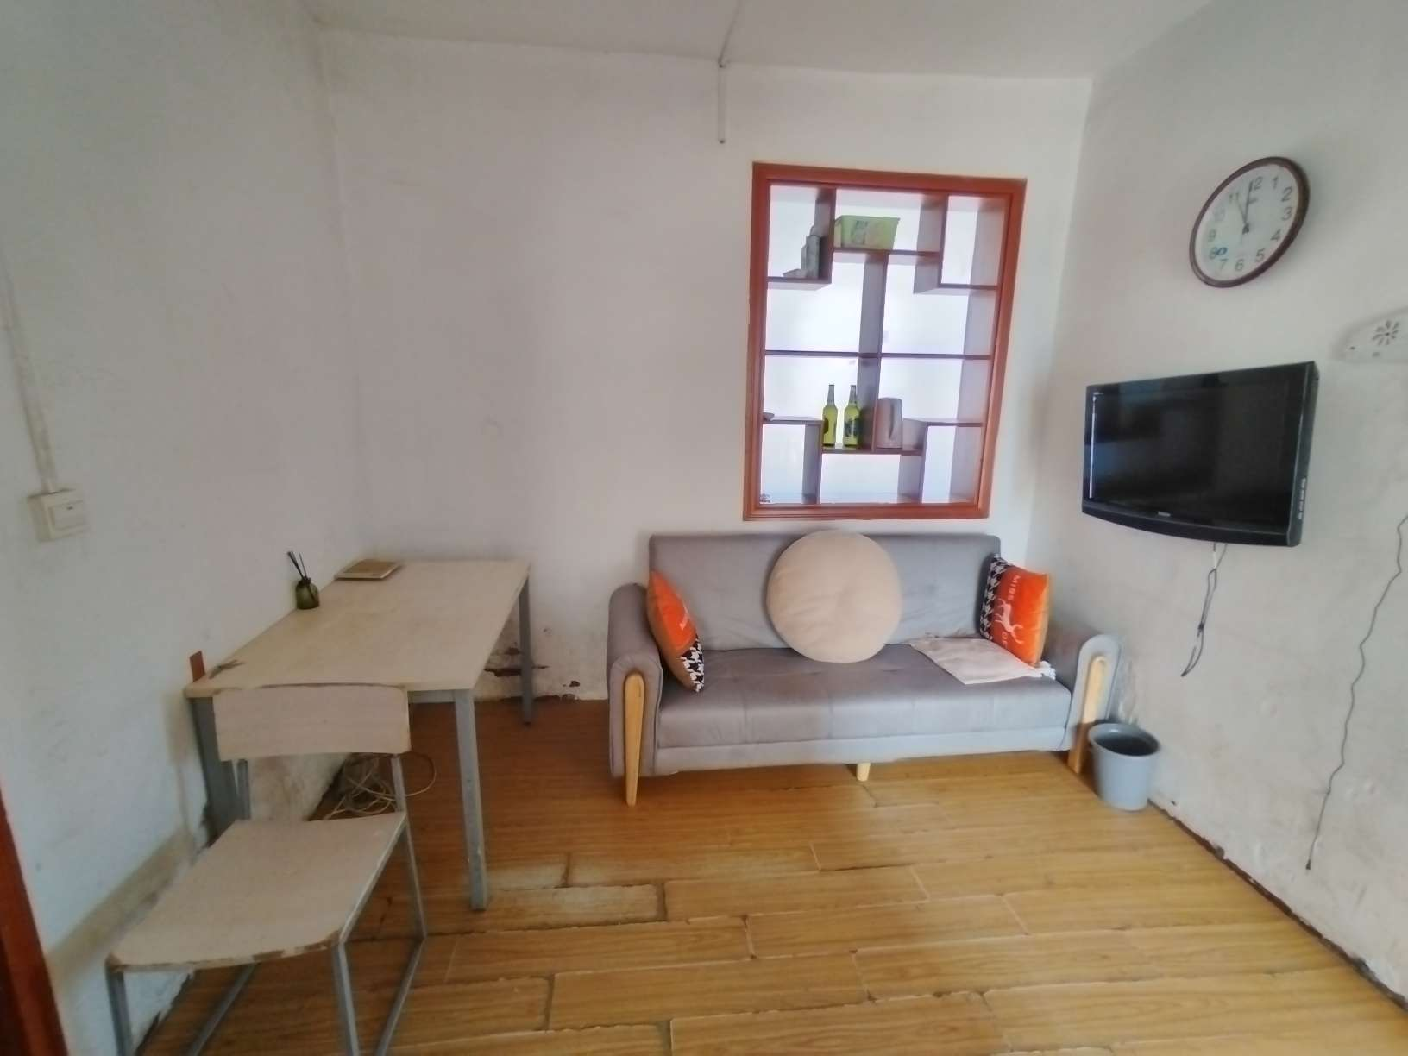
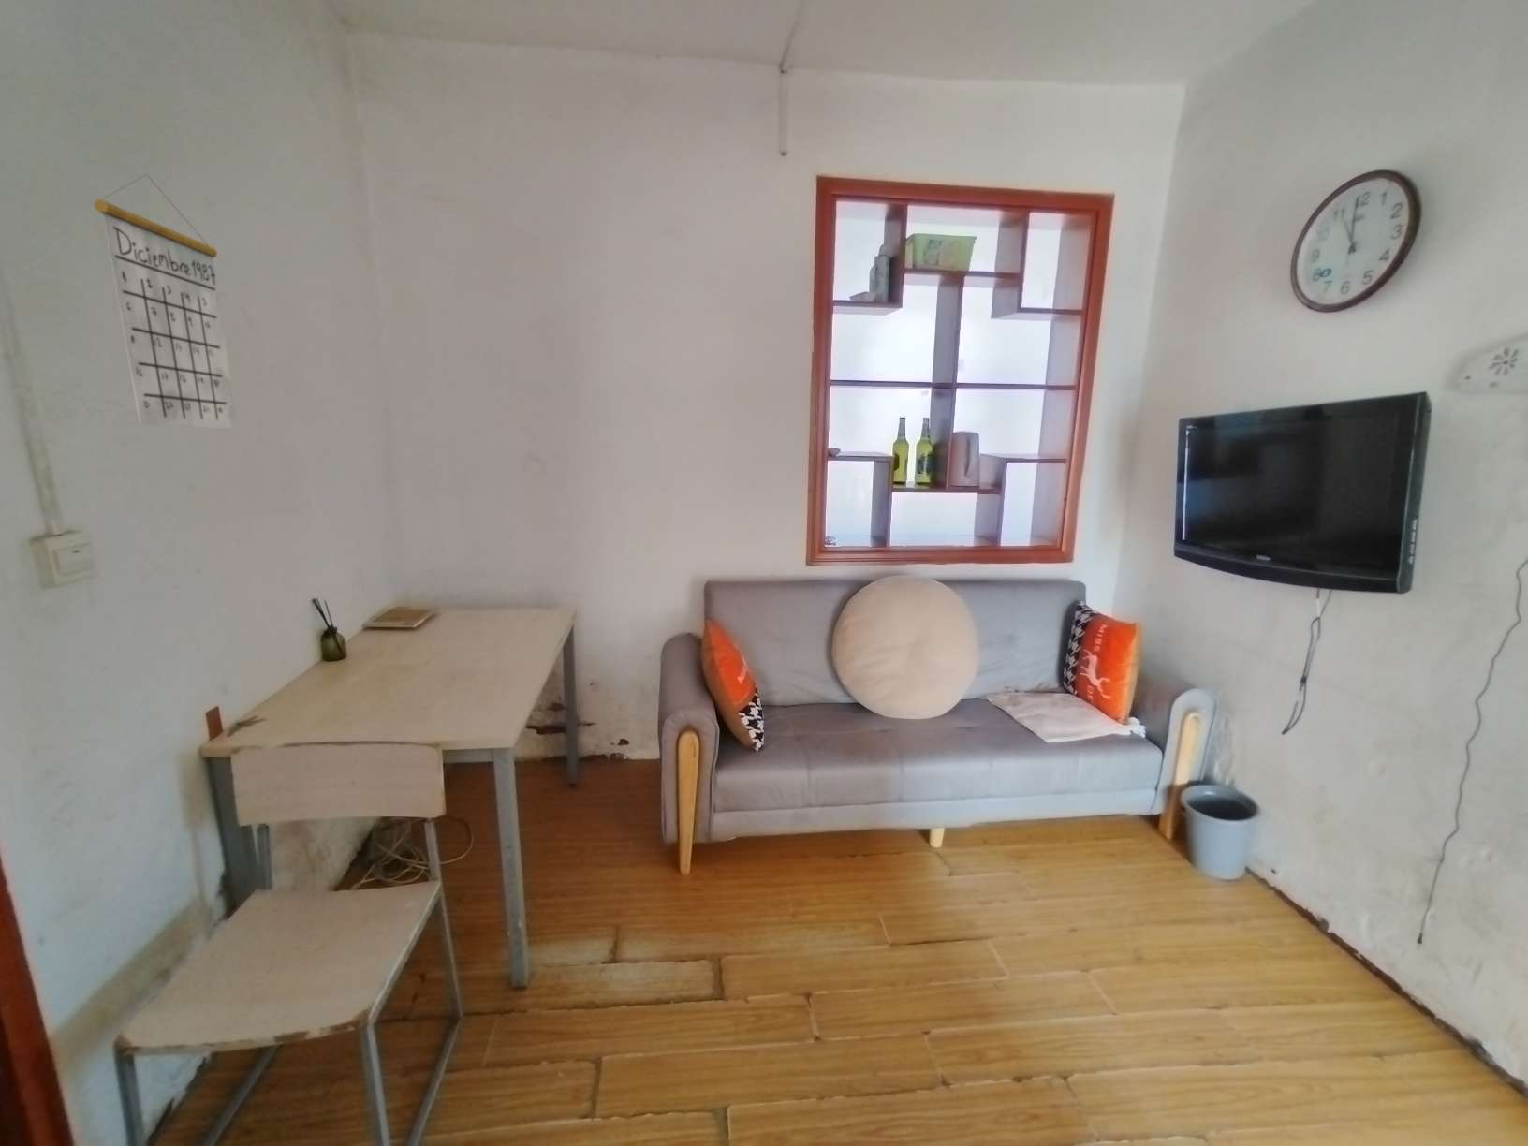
+ calendar (173, 306)
